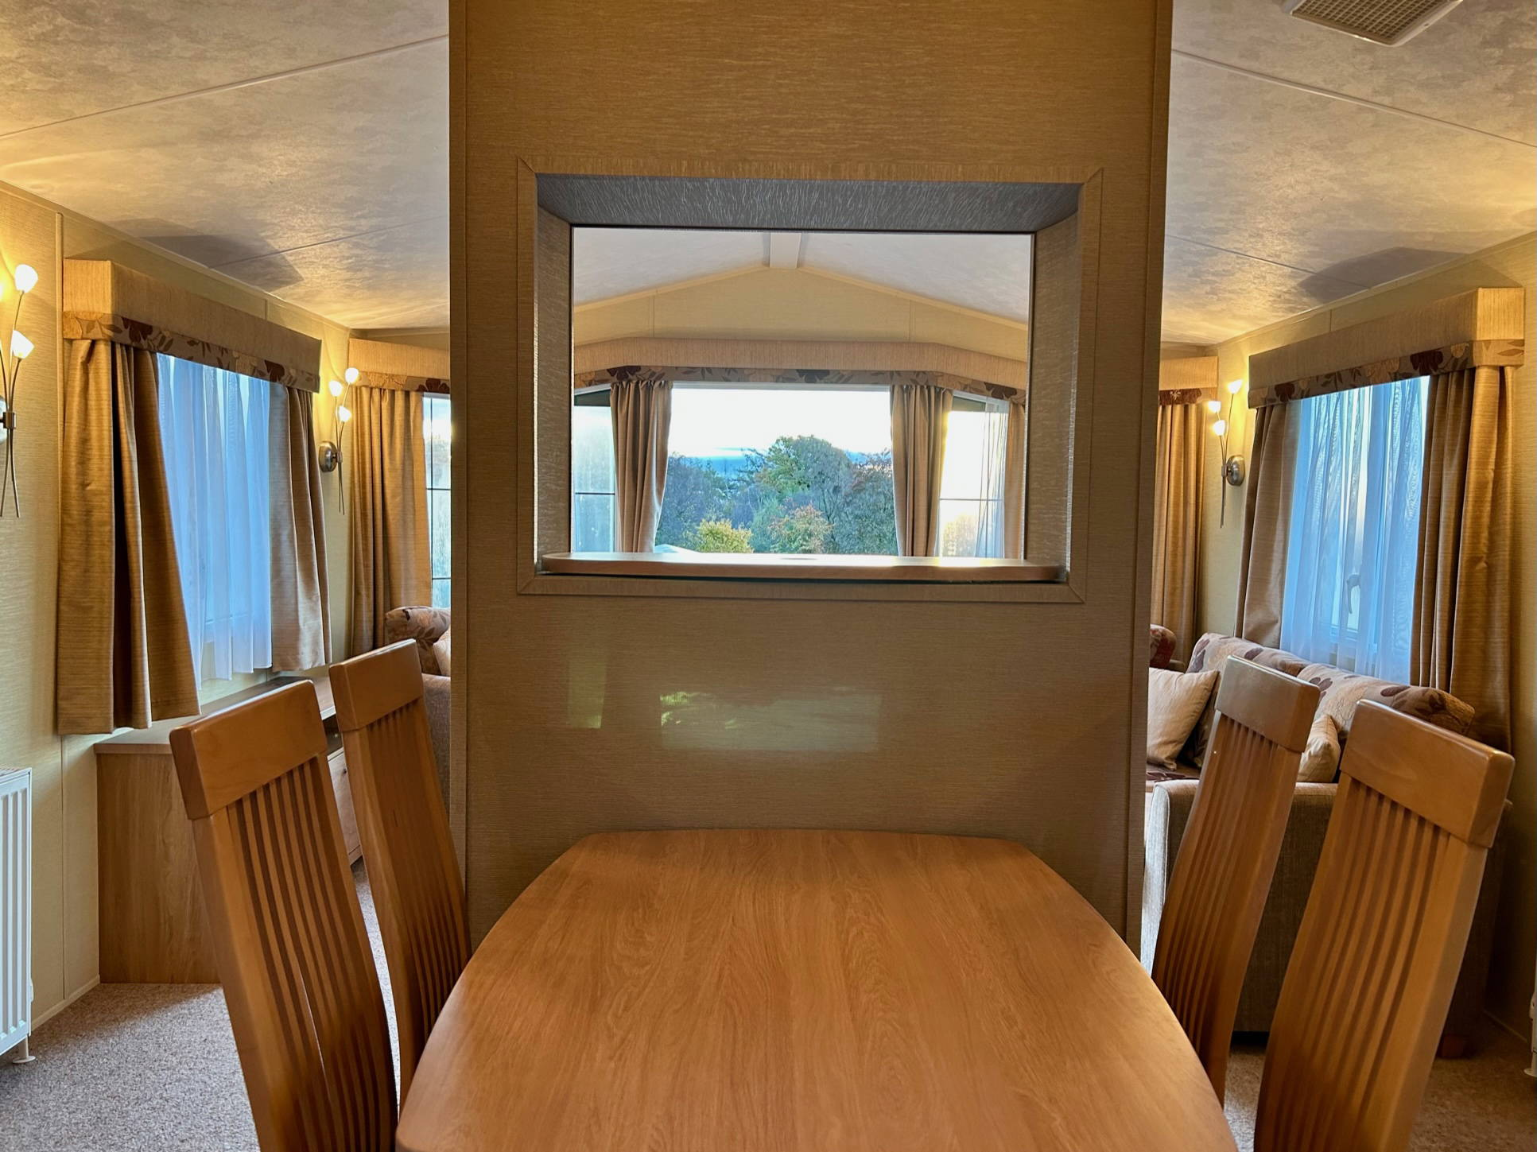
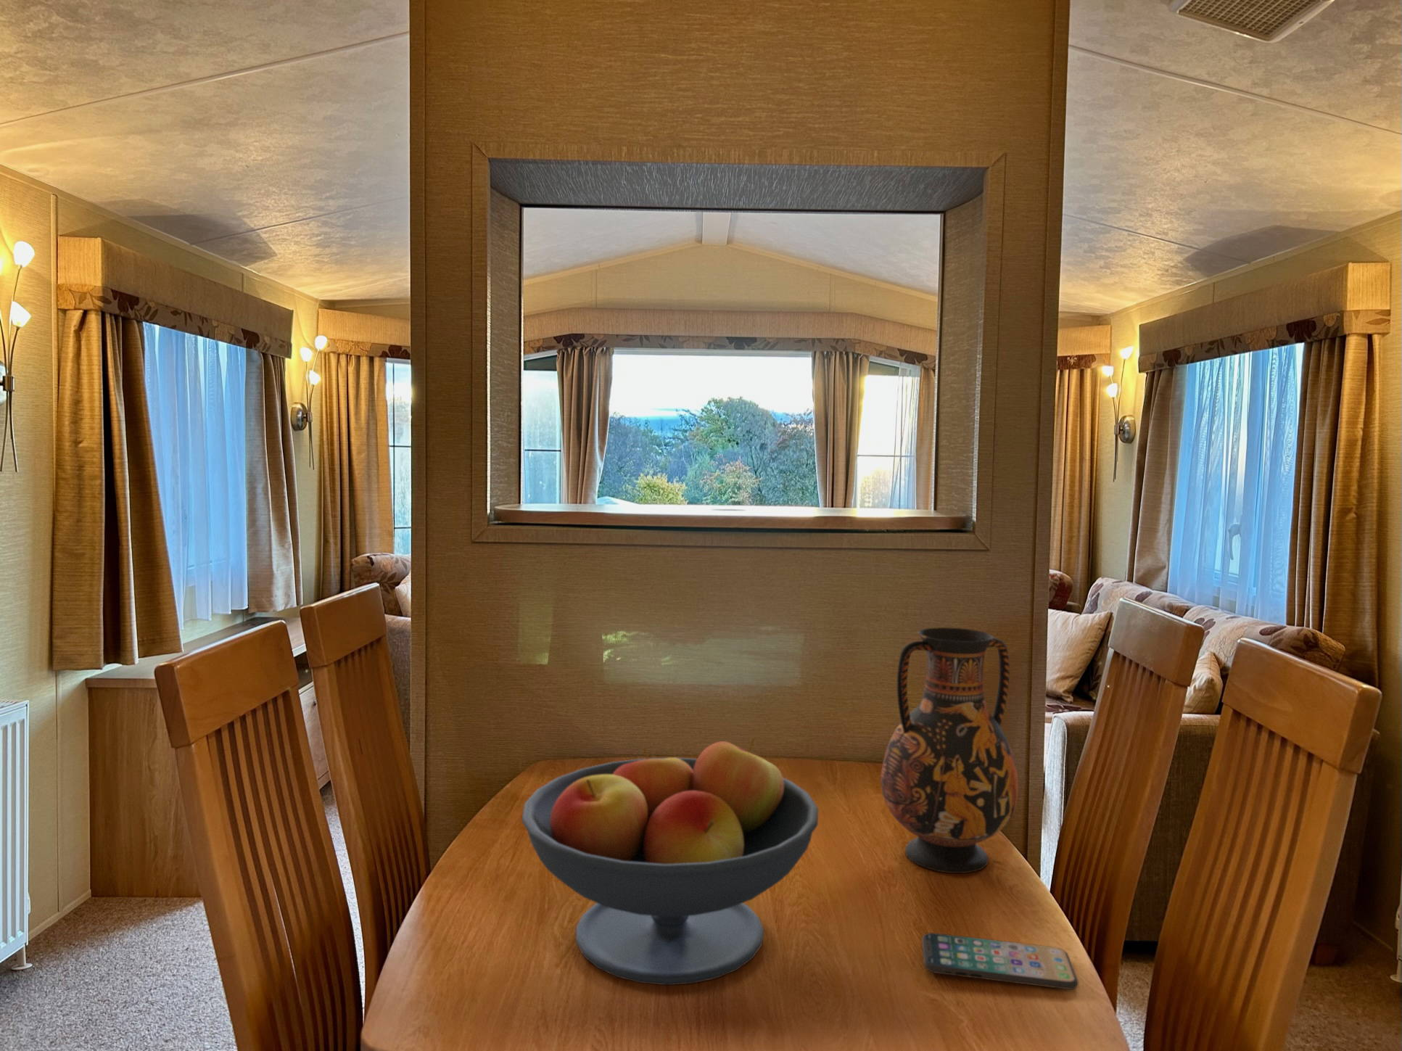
+ vase (949, 745)
+ fruit bowl (670, 846)
+ smartphone (997, 959)
